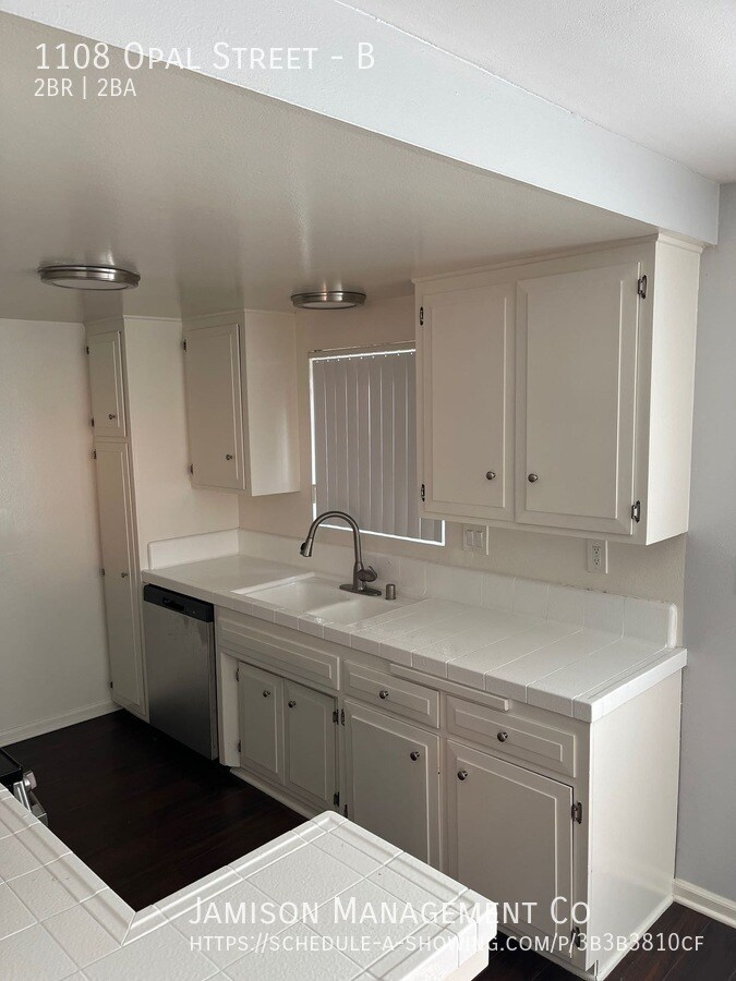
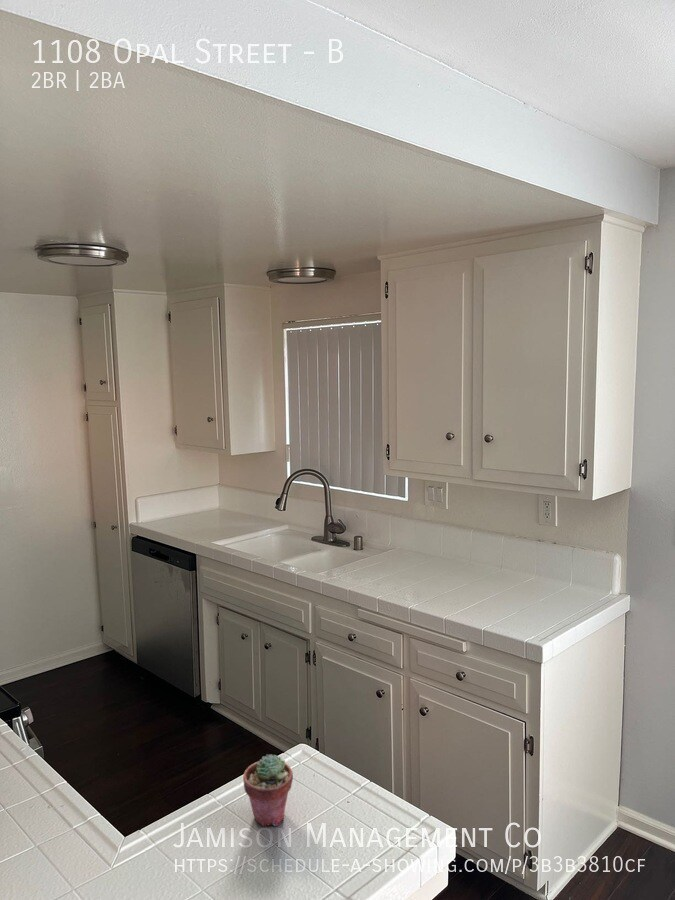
+ potted succulent (268, 786)
